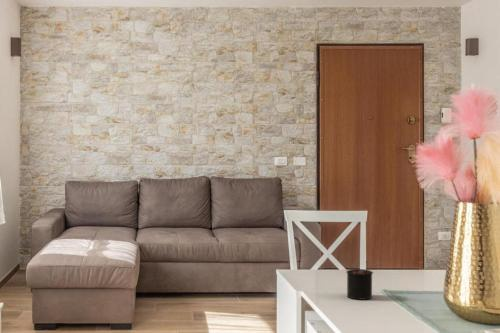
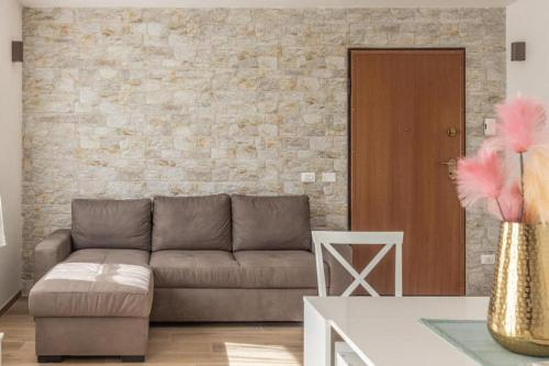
- candle (359, 278)
